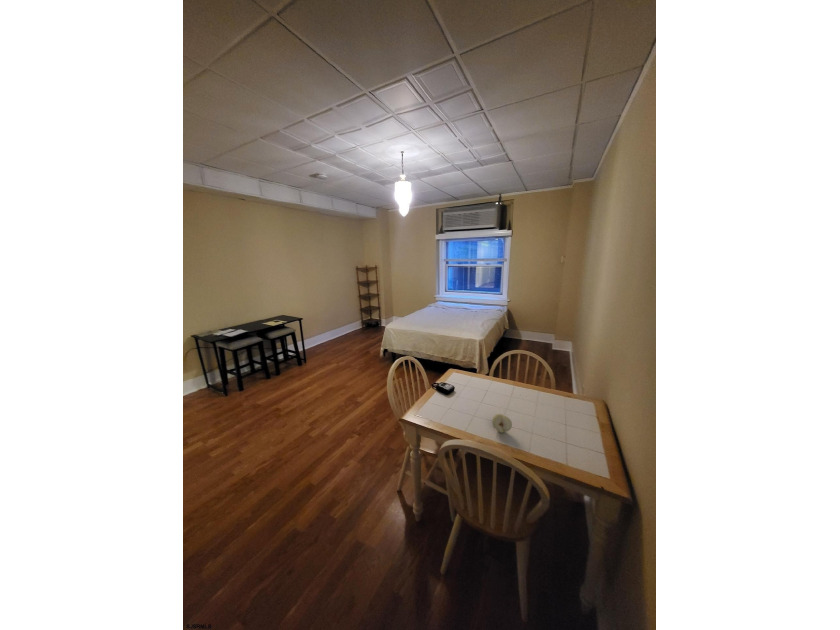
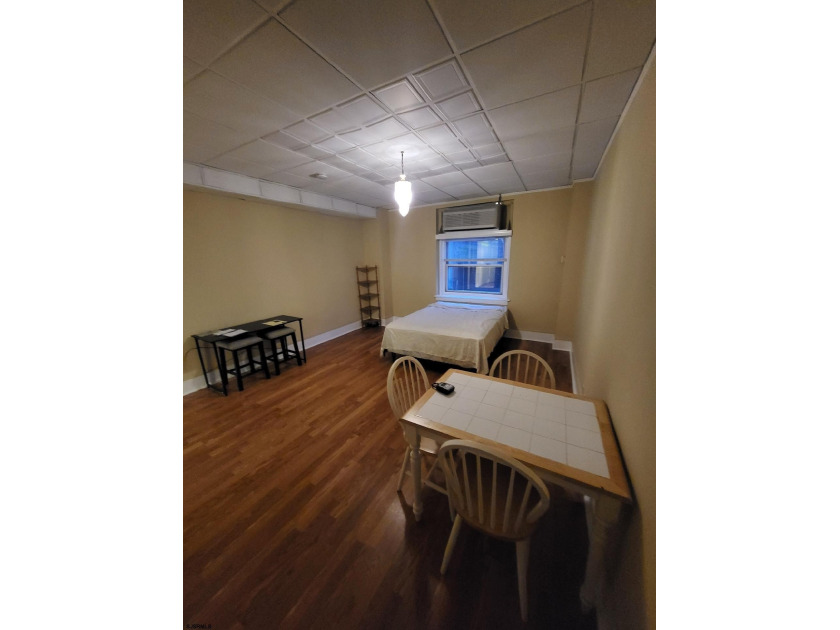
- fruit (502, 423)
